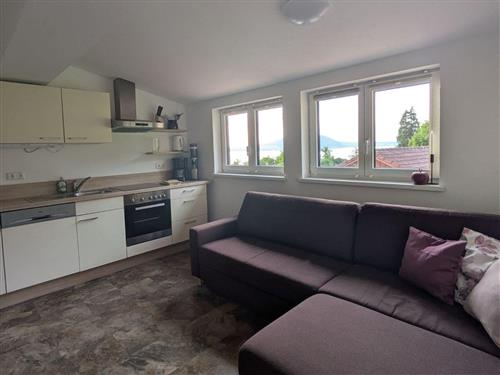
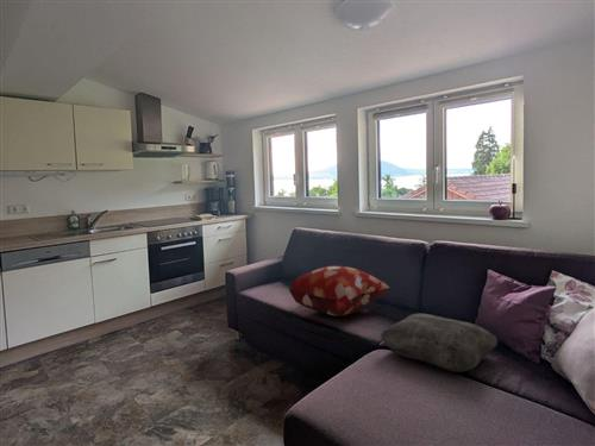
+ decorative pillow (339, 289)
+ cushion (437, 338)
